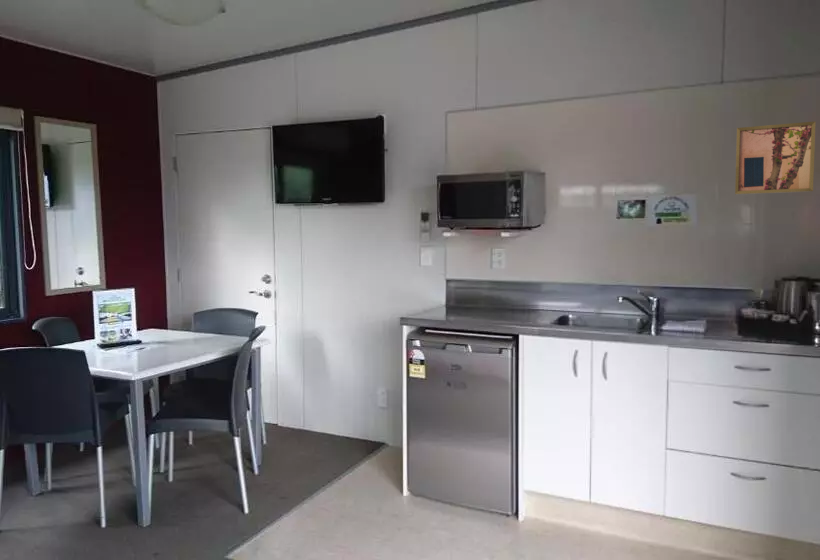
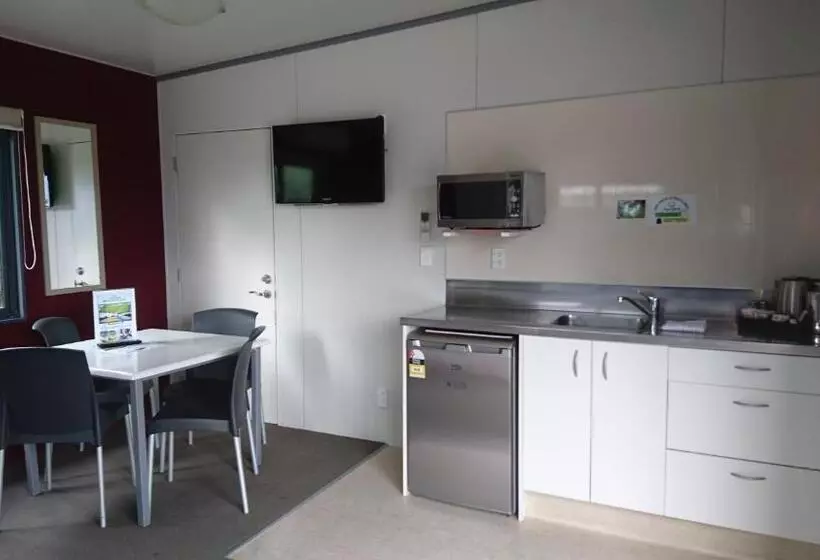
- wall art (773, 159)
